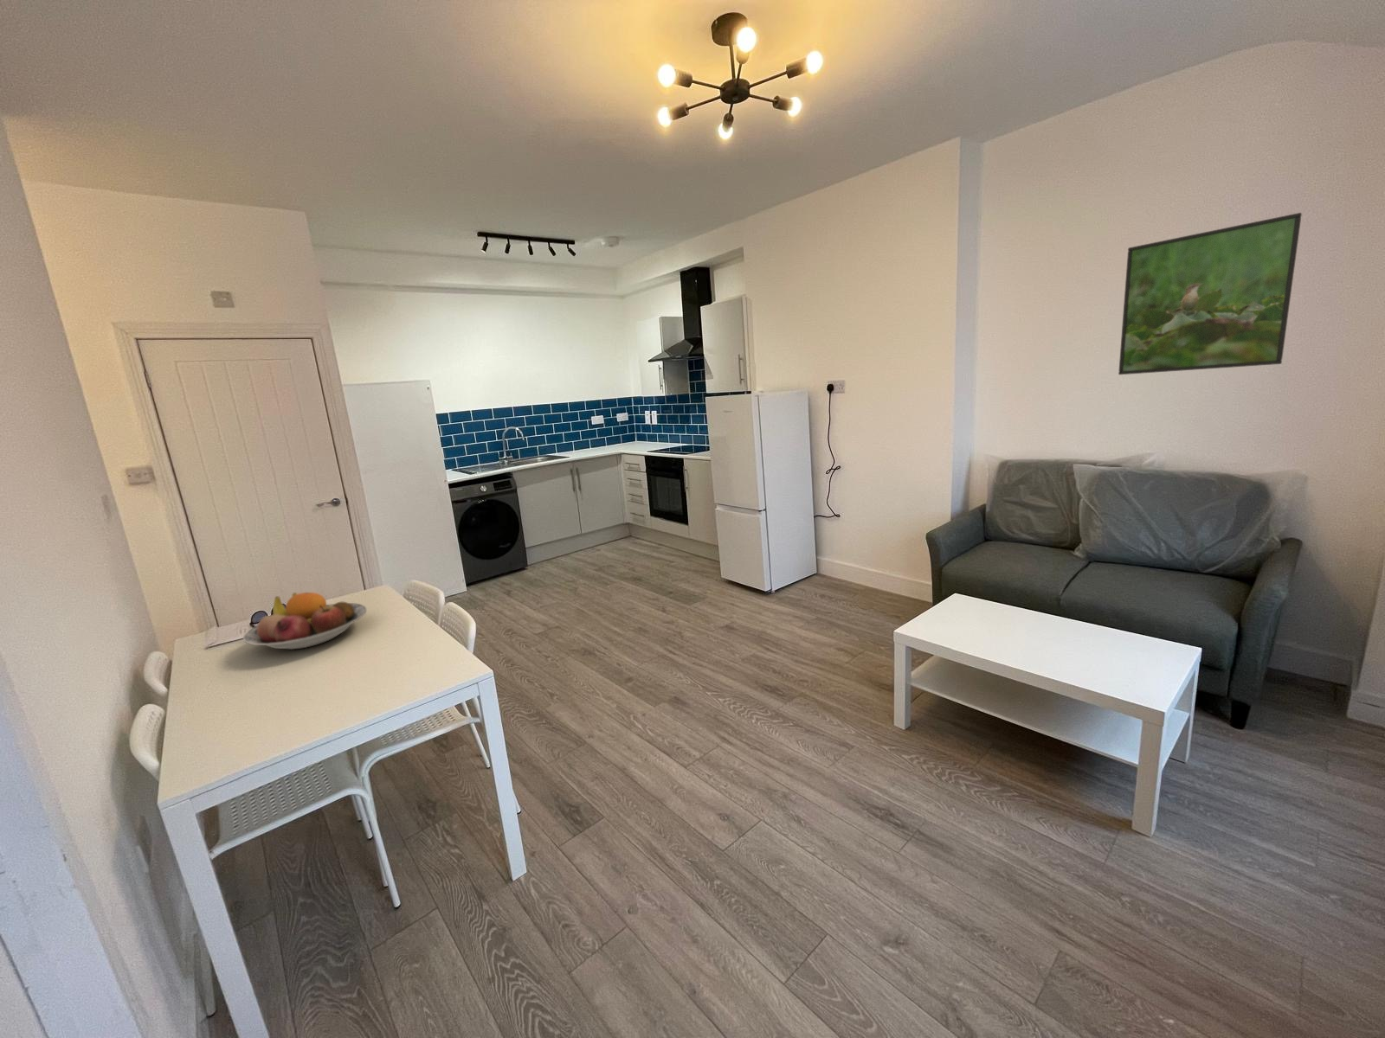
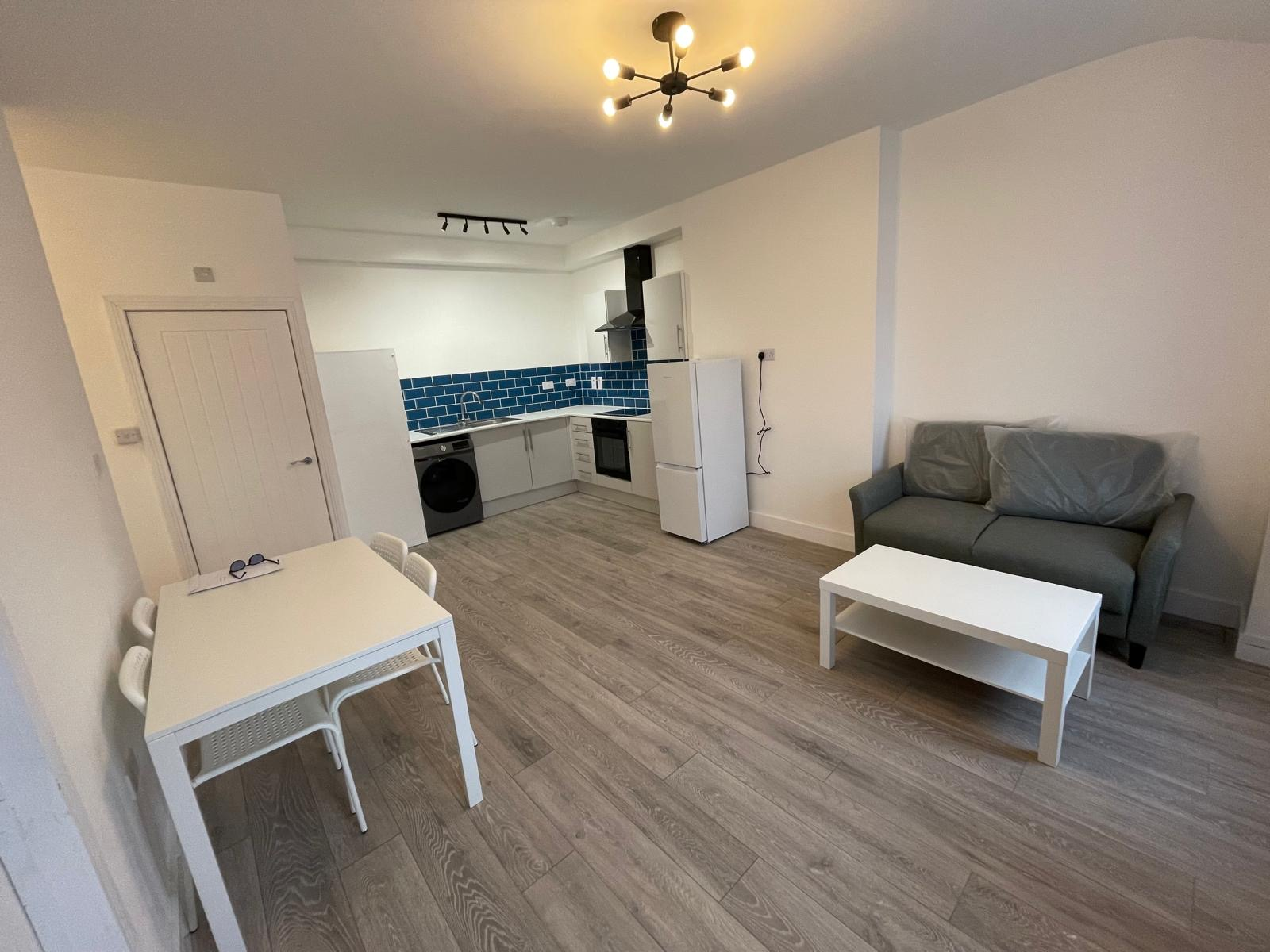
- fruit bowl (306, 617)
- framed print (1200, 302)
